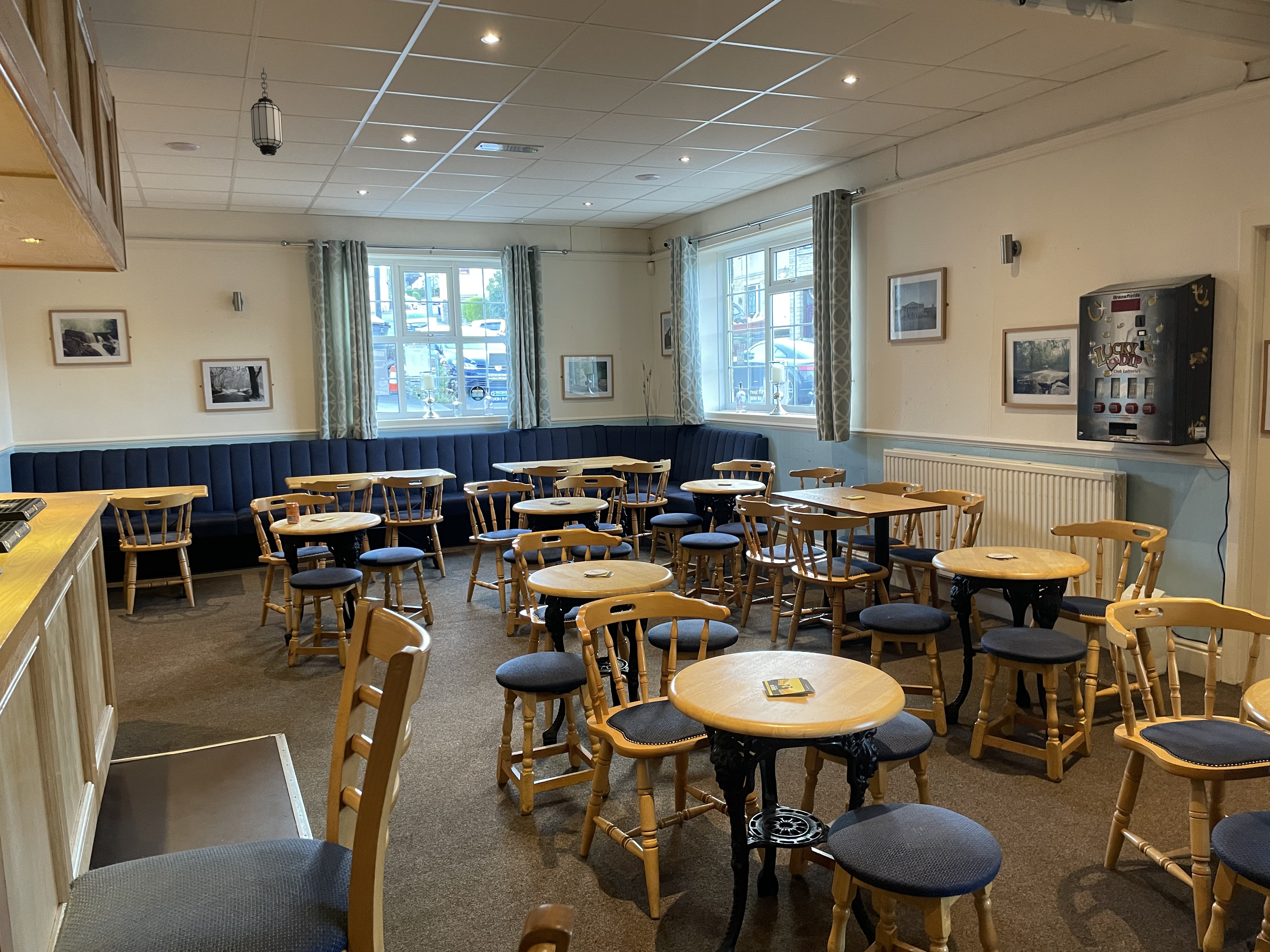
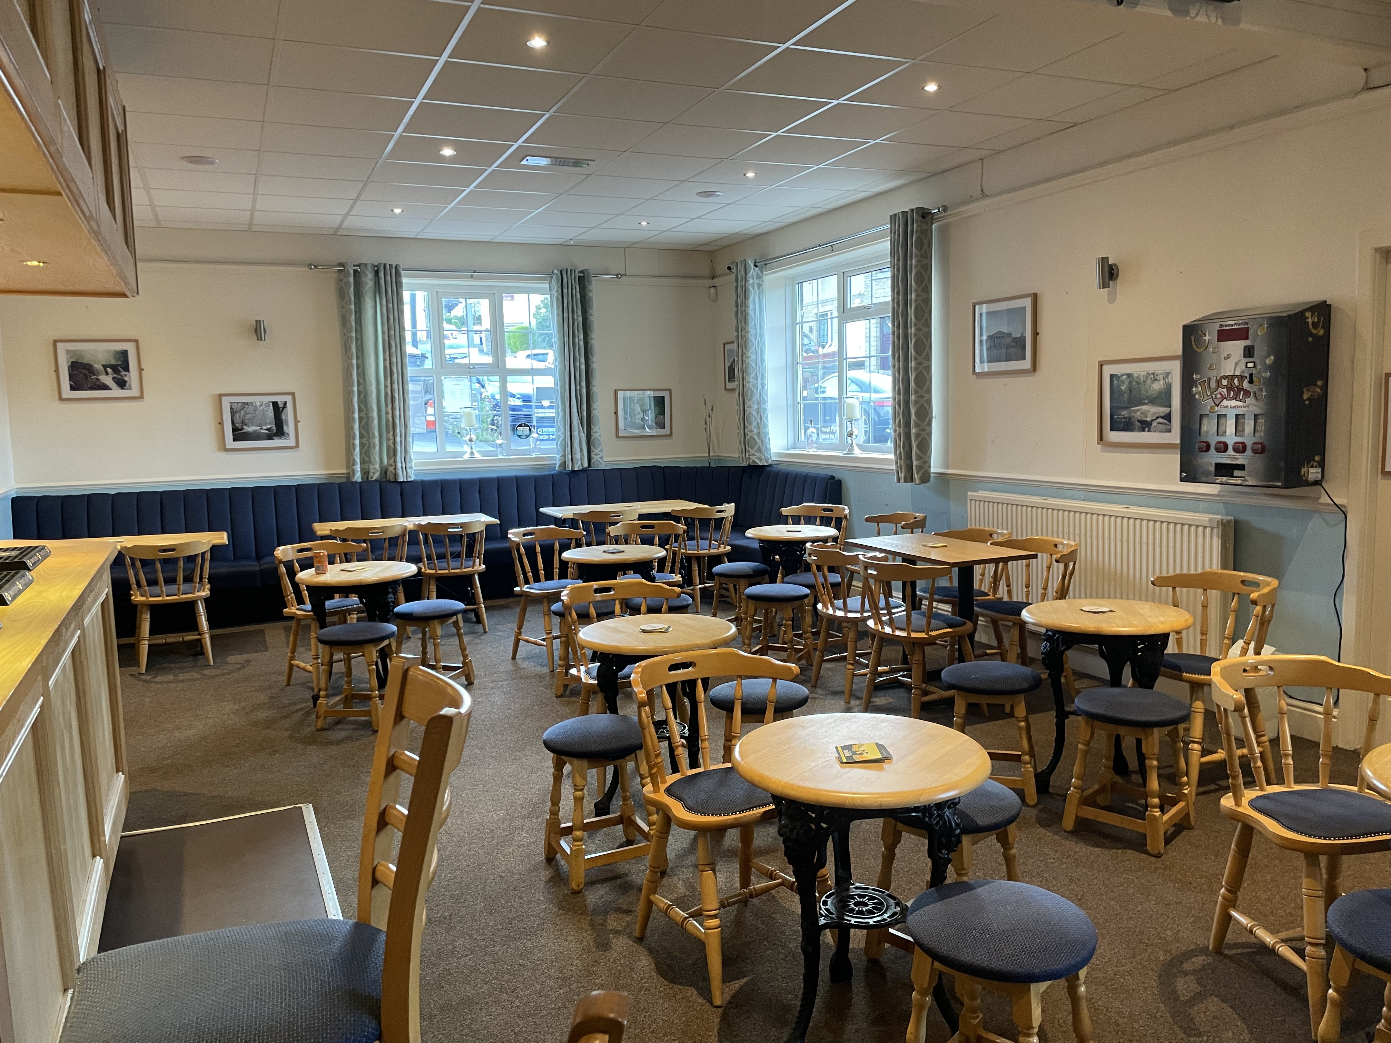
- hanging lantern (266, 111)
